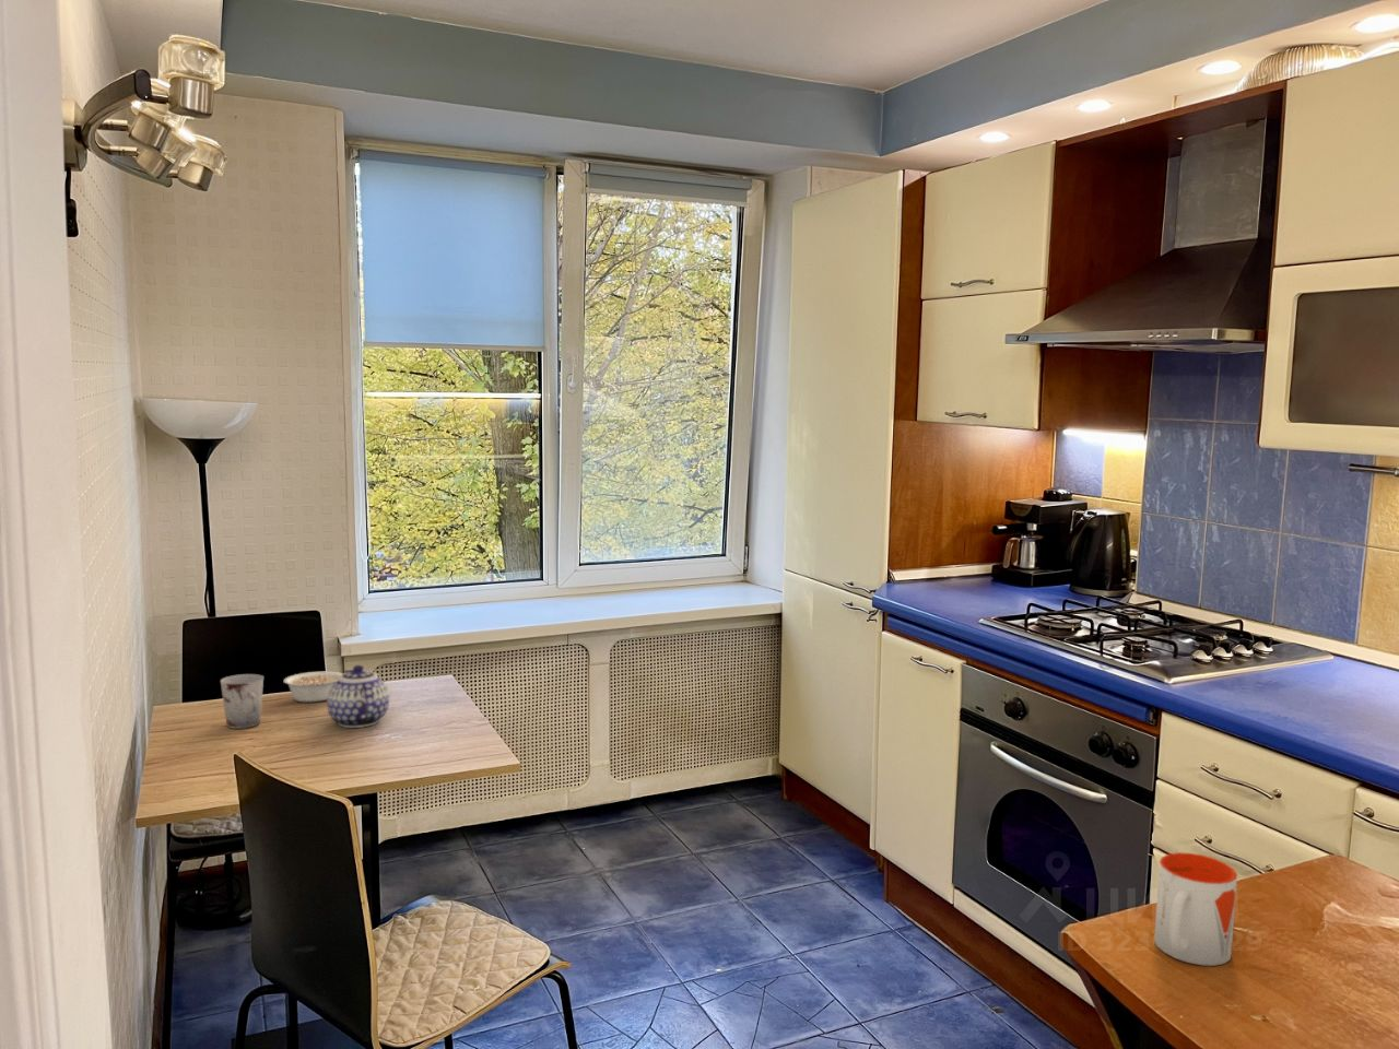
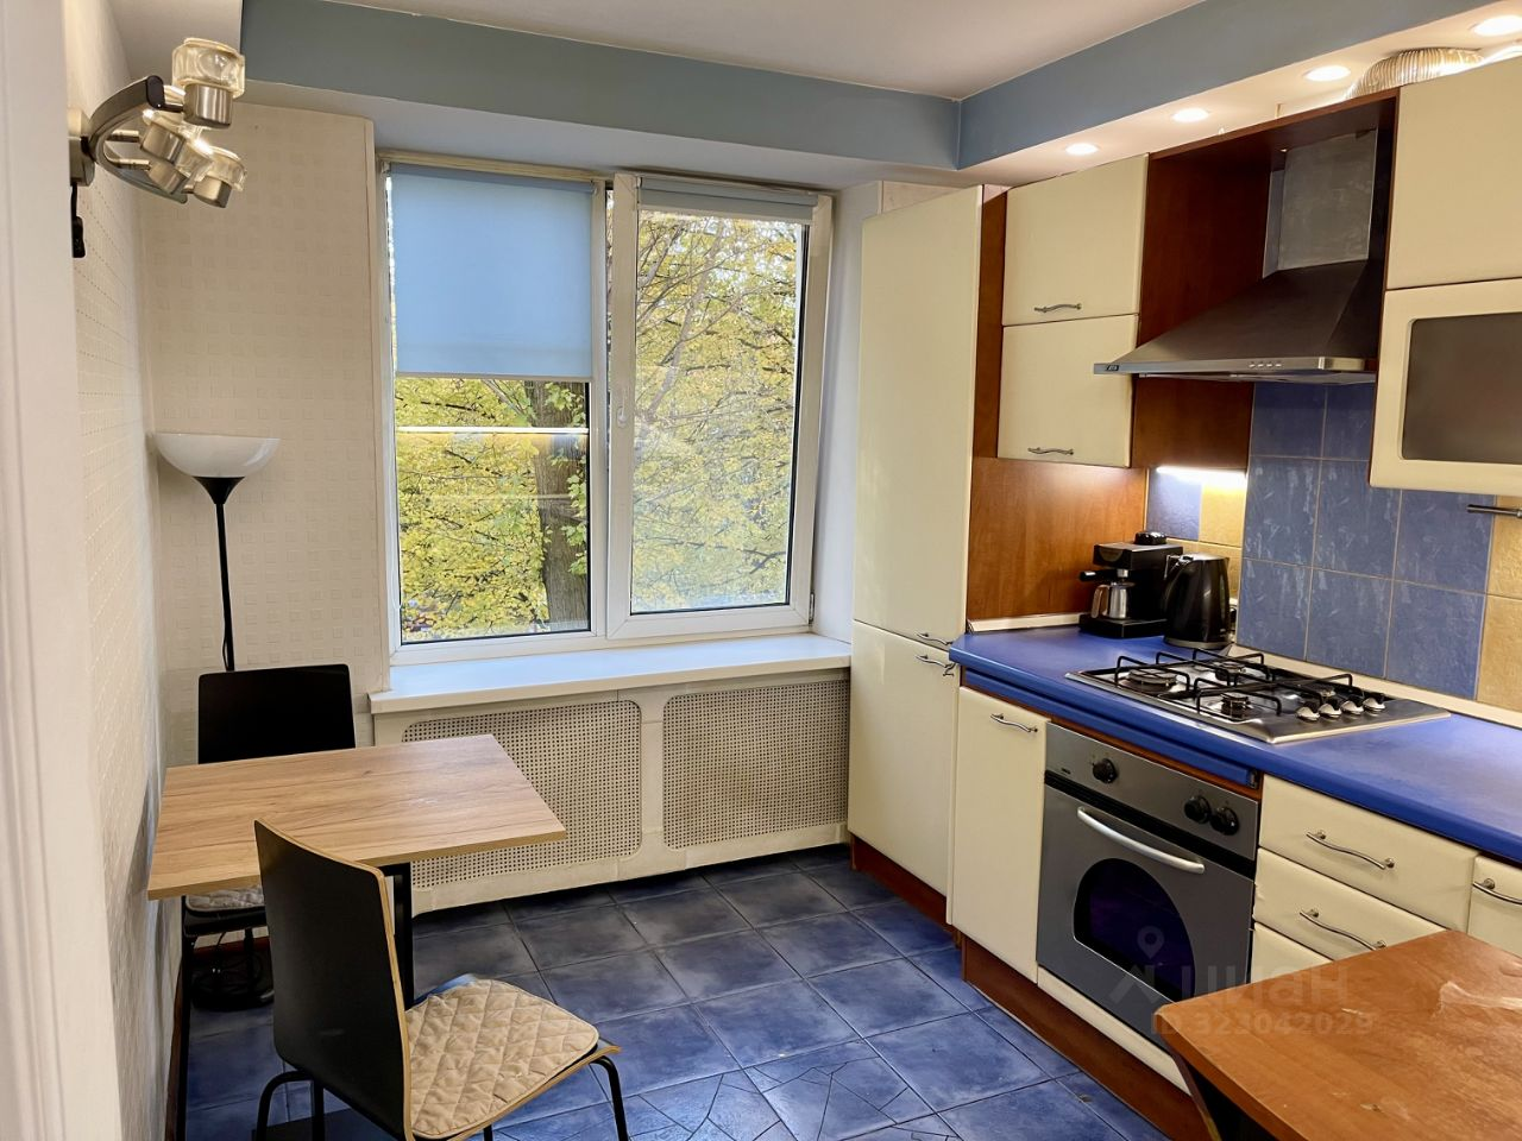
- legume (317, 685)
- teapot (357, 693)
- mug (1190, 912)
- cup (245, 703)
